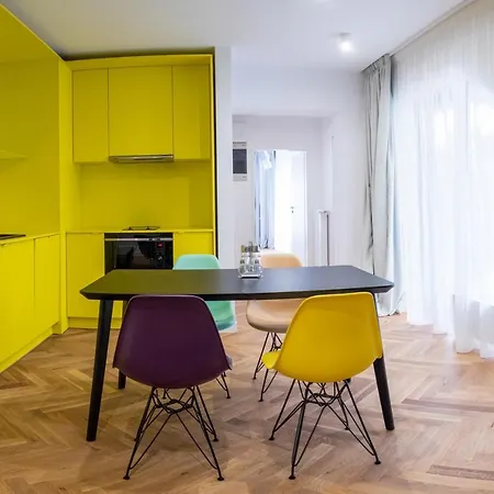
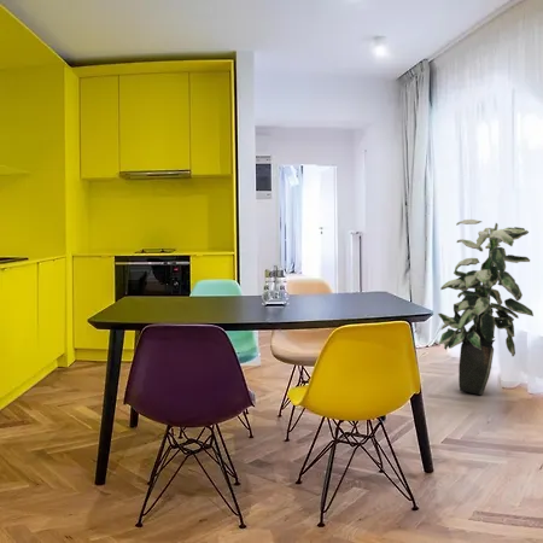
+ indoor plant (480, 305)
